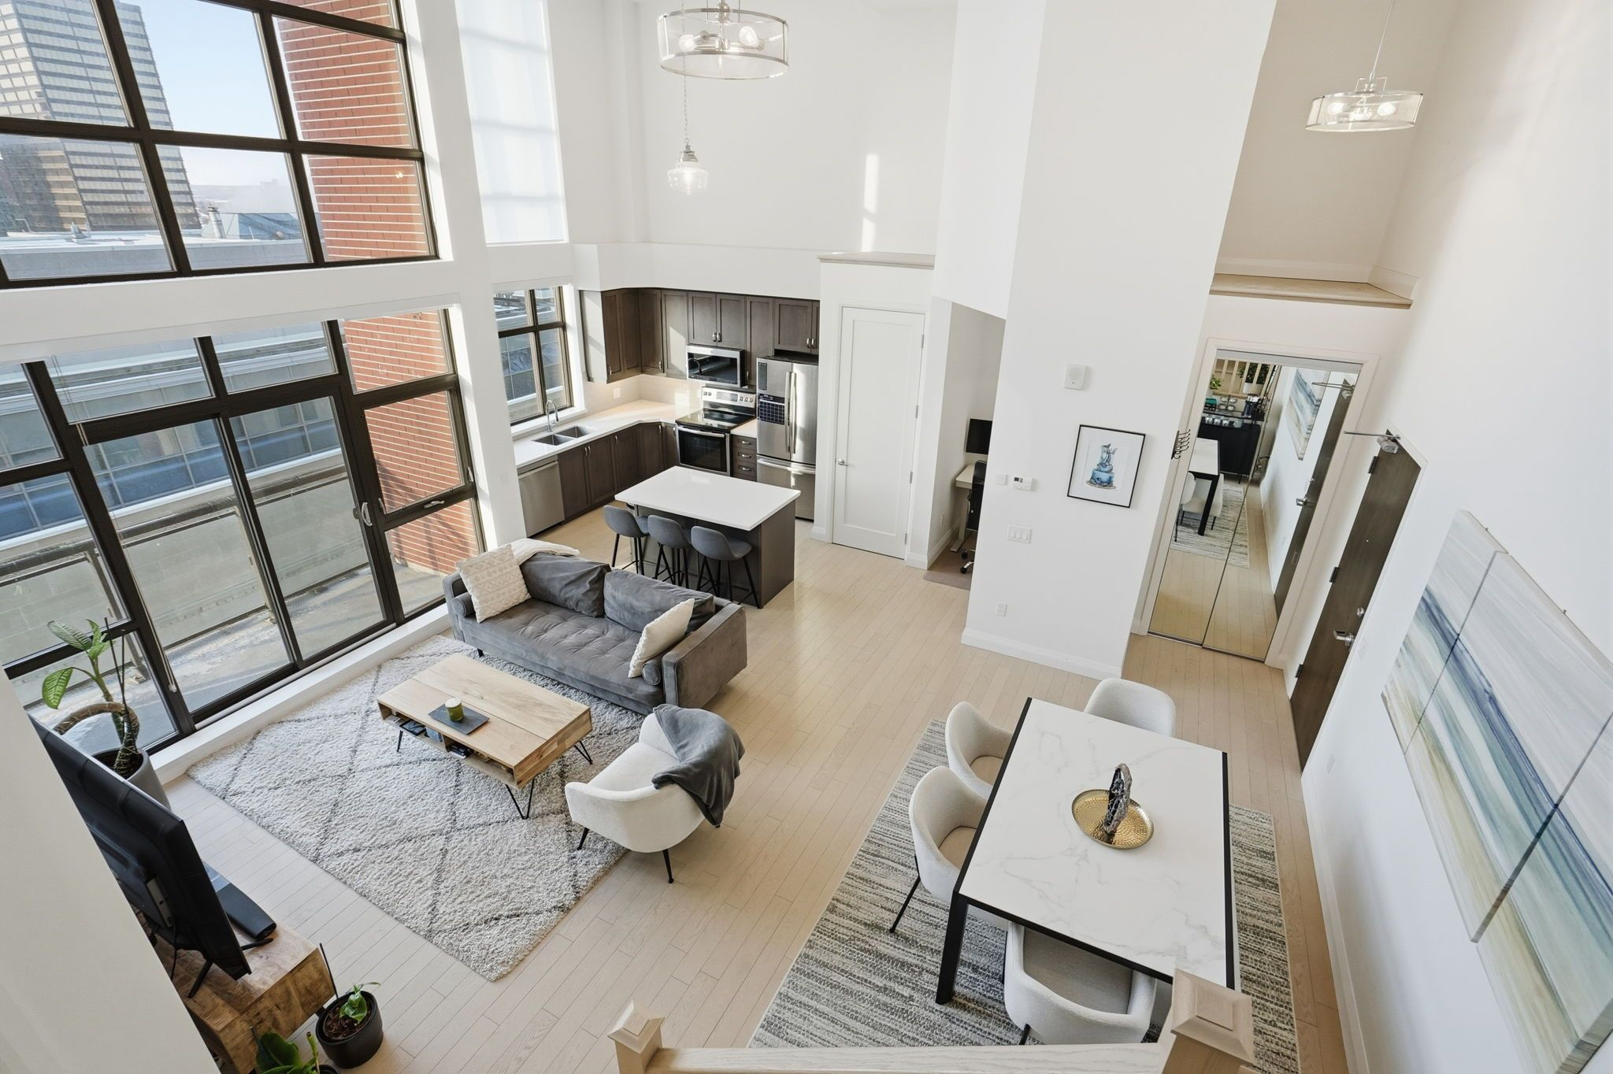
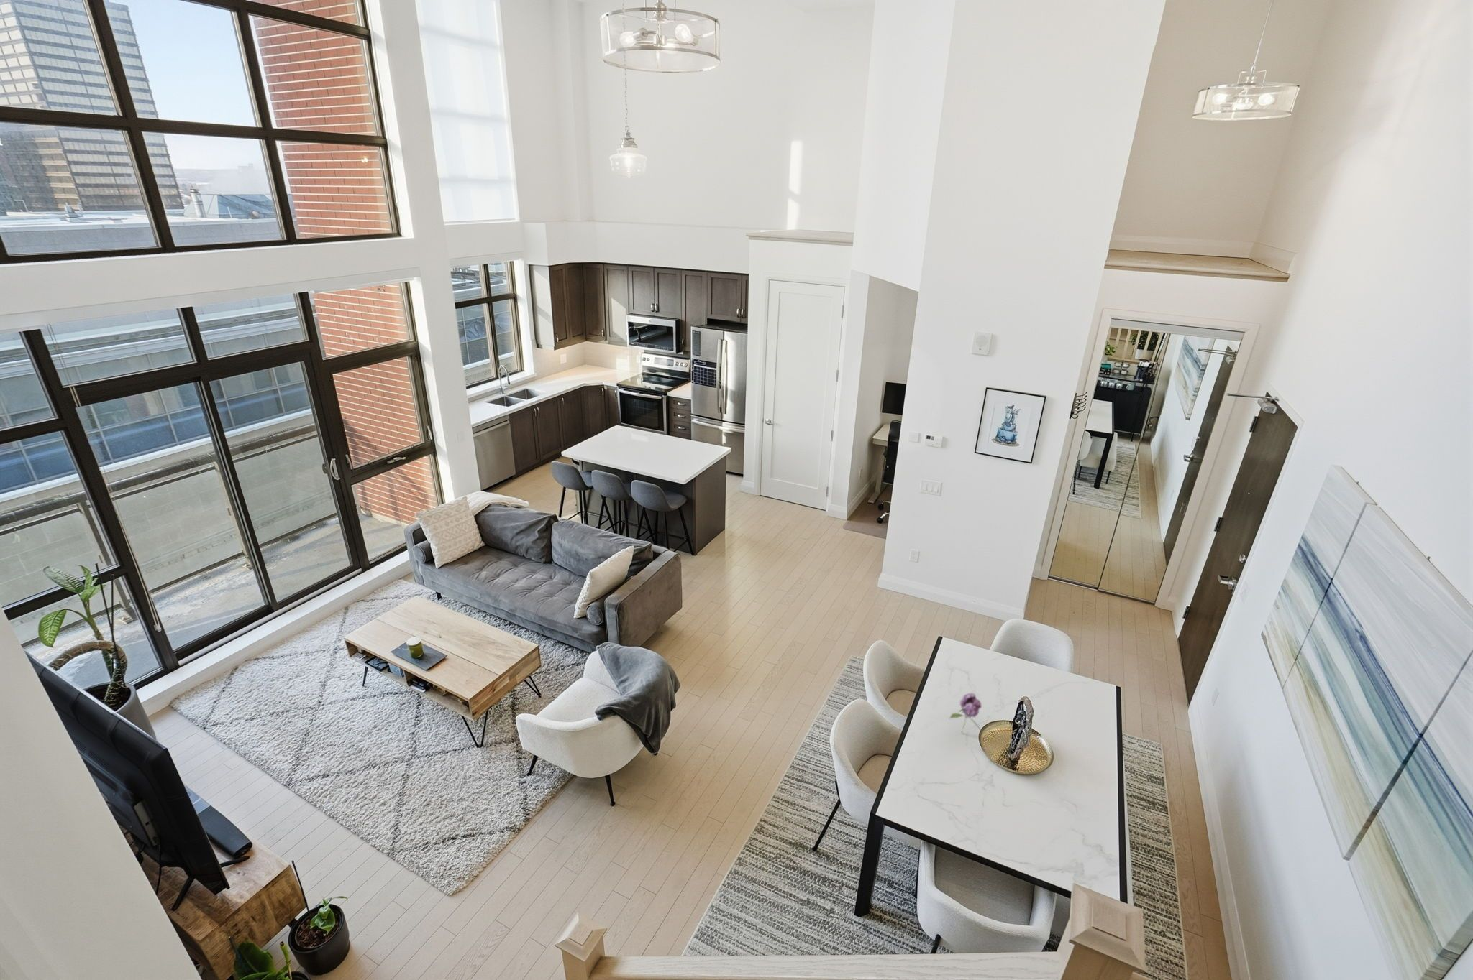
+ flower (966, 715)
